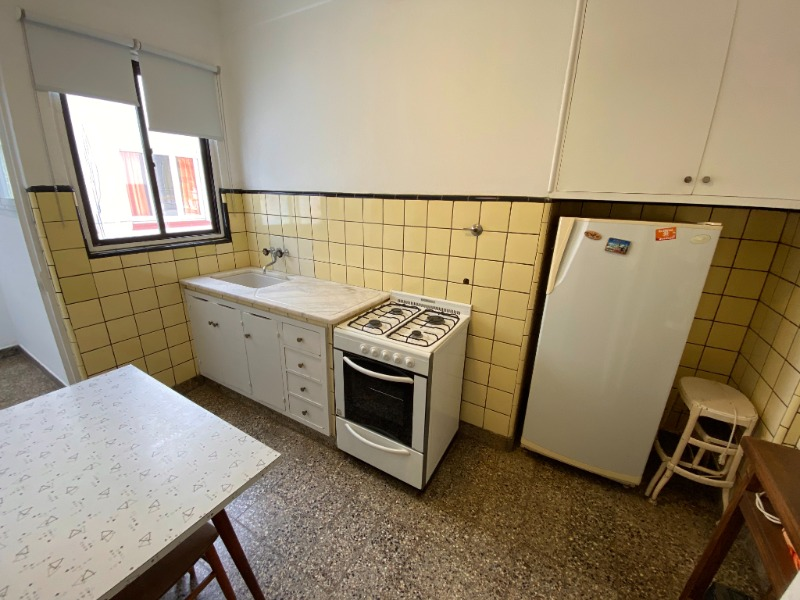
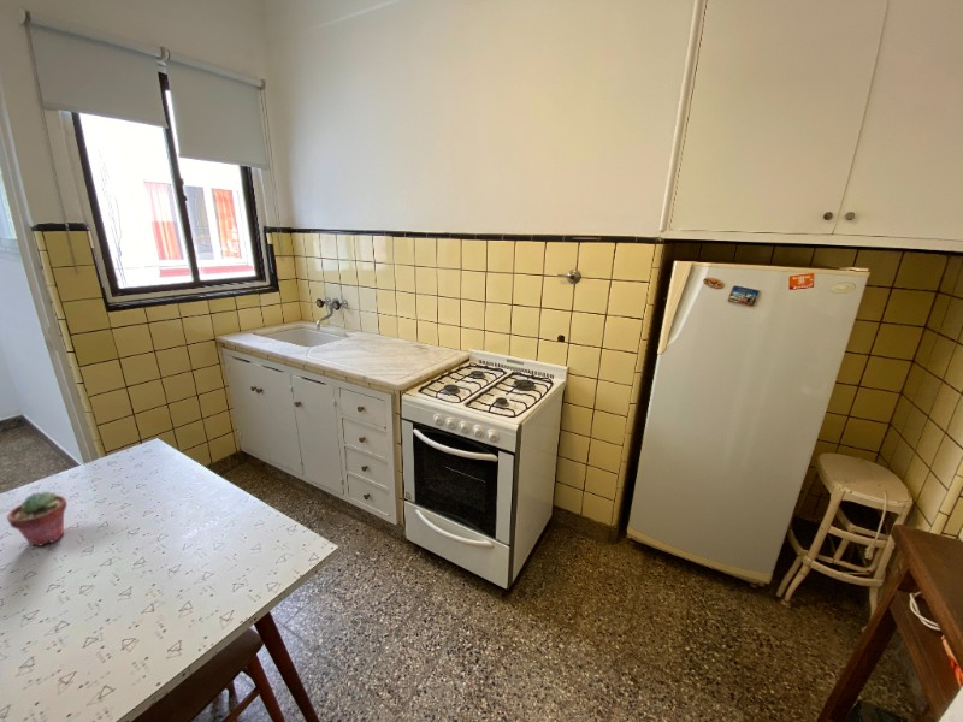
+ potted succulent (40, 515)
